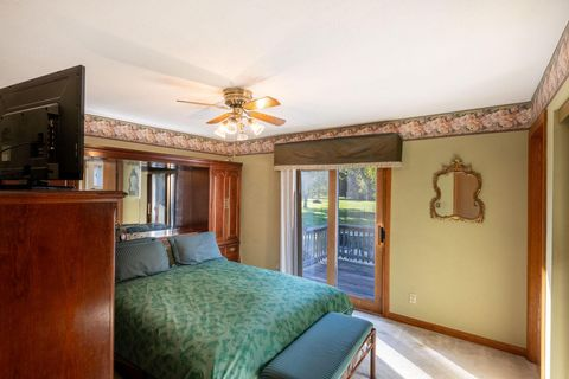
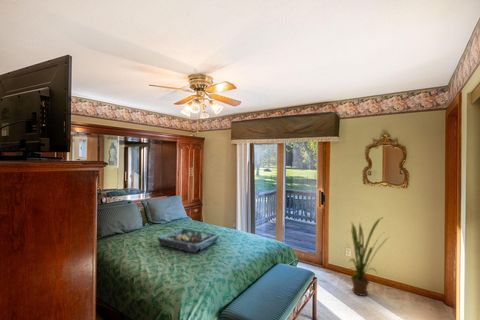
+ serving tray (188, 239)
+ house plant (362, 254)
